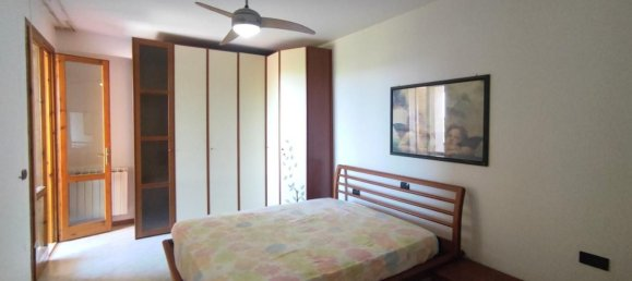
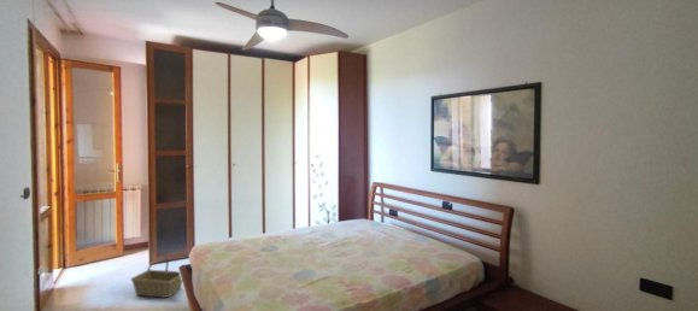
+ basket (158, 276)
